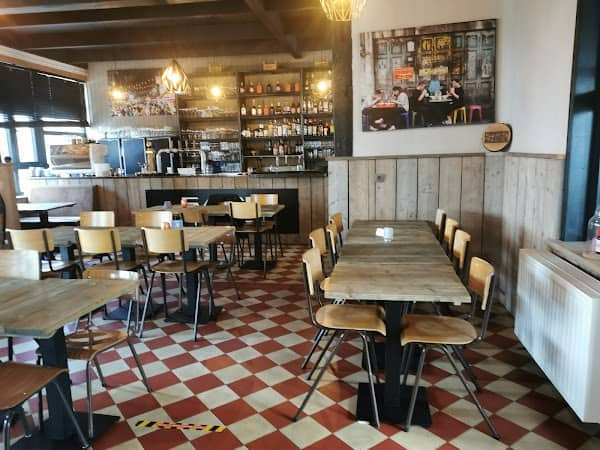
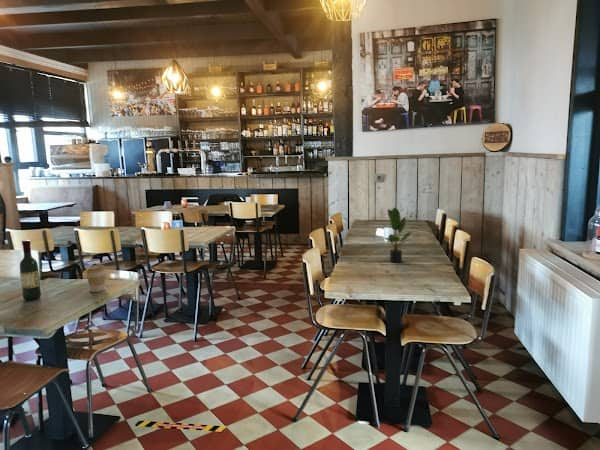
+ coffee cup (96, 278)
+ potted plant (395, 236)
+ wine bottle (29, 270)
